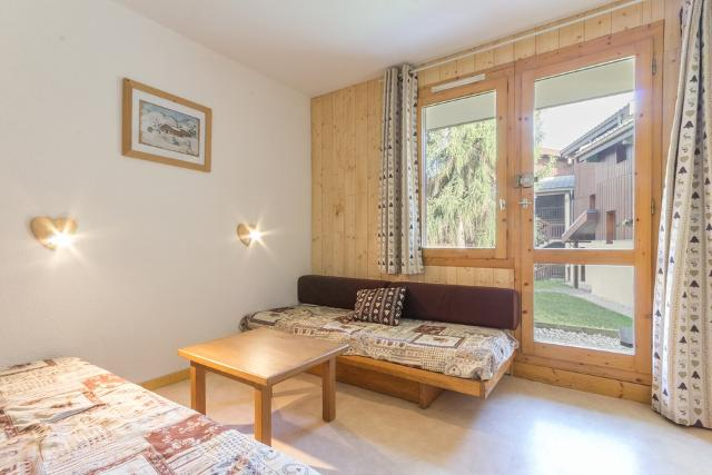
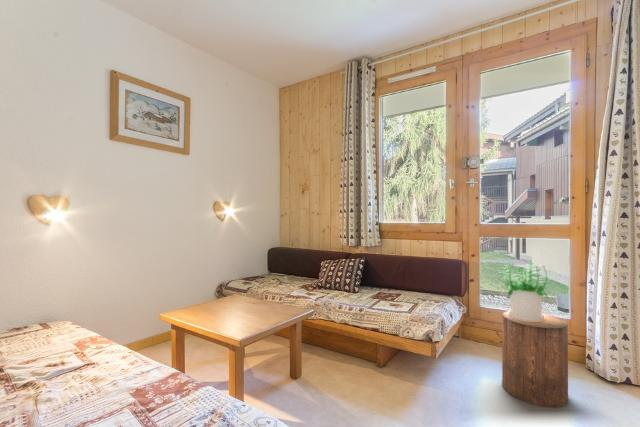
+ stool (533, 354)
+ potted plant (526, 289)
